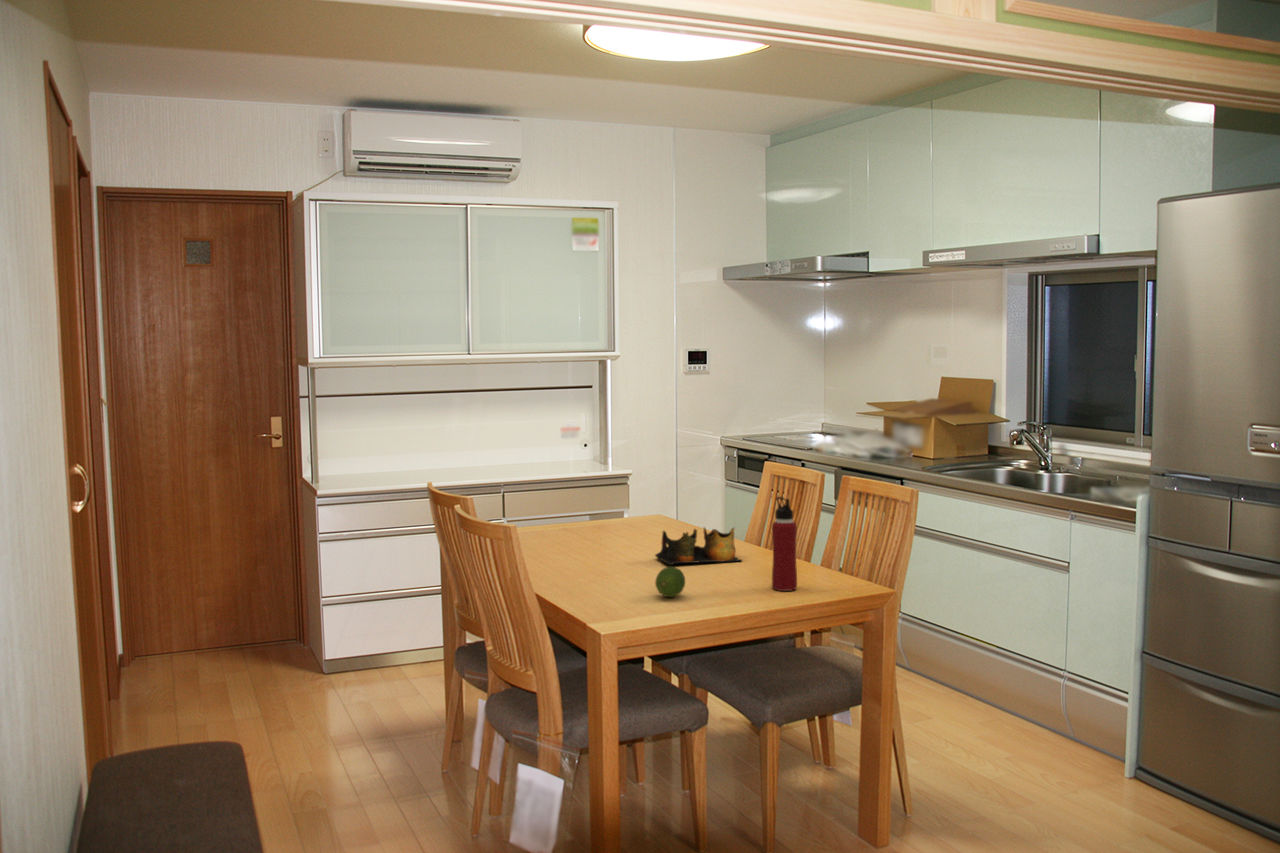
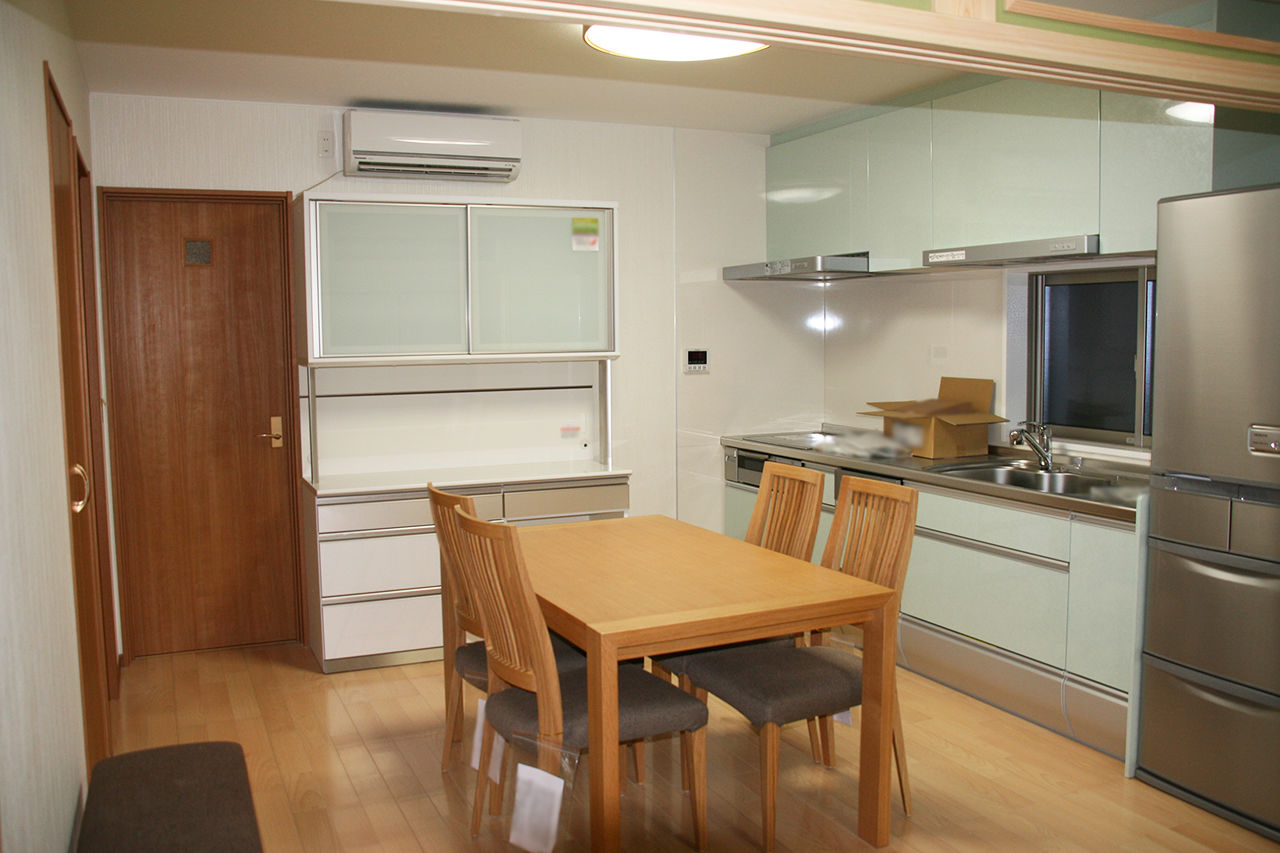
- decorative bowl (698, 546)
- fruit (670, 582)
- water bottle (784, 543)
